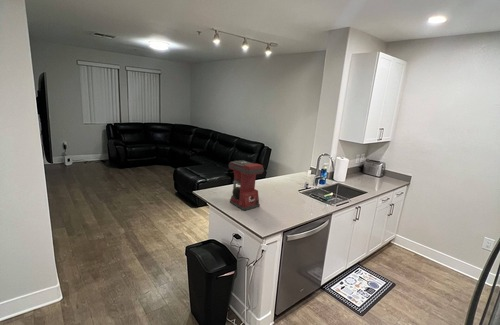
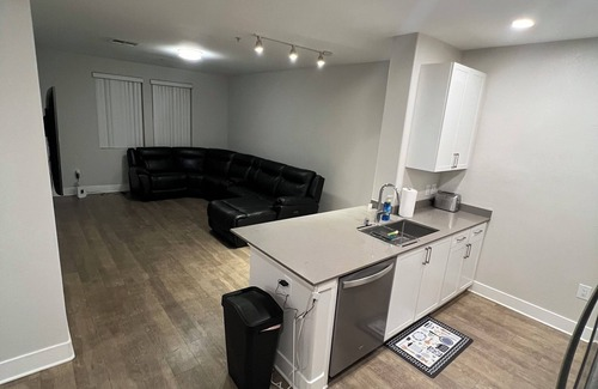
- coffee maker (244, 183)
